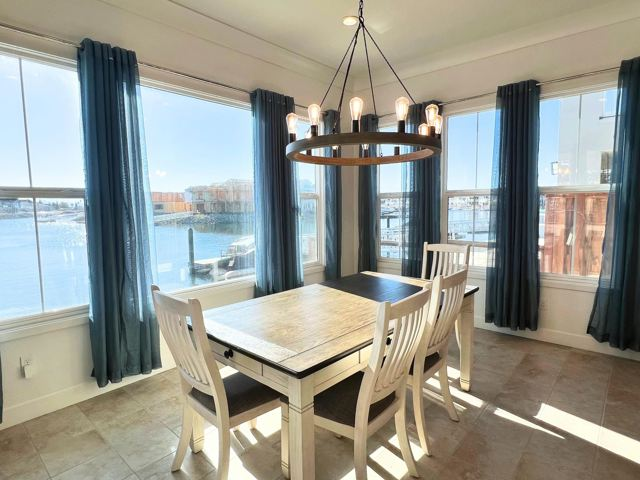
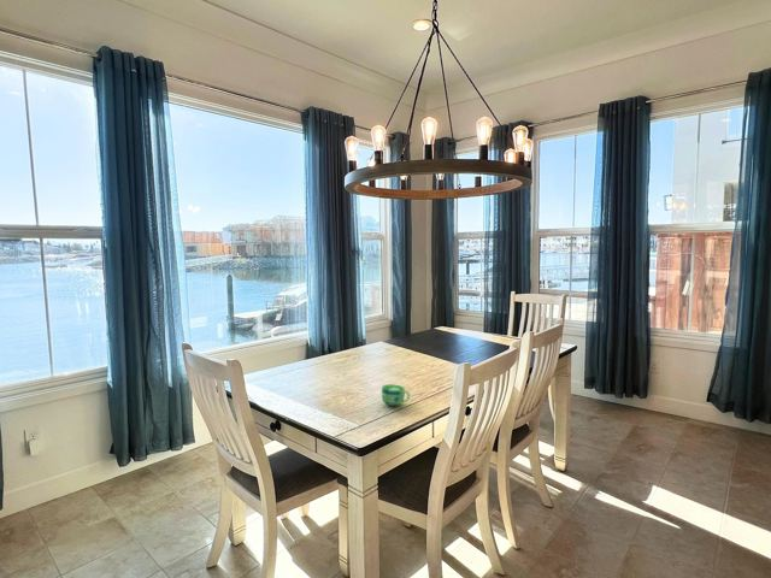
+ cup (396, 395)
